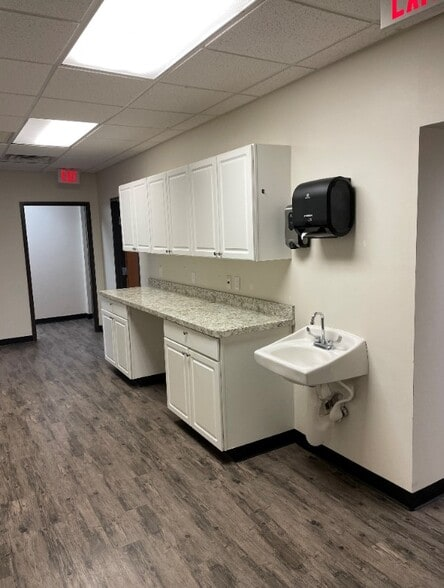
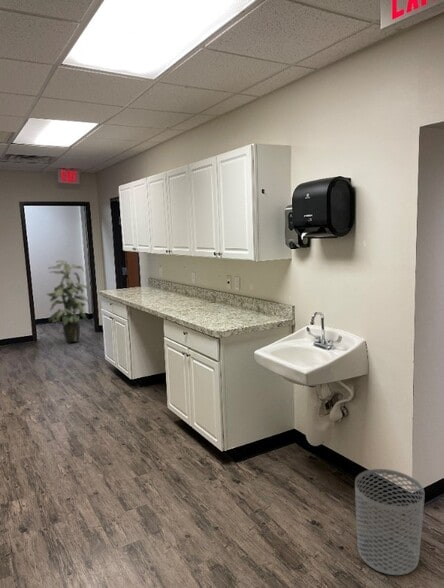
+ waste bin (388, 520)
+ indoor plant (67, 301)
